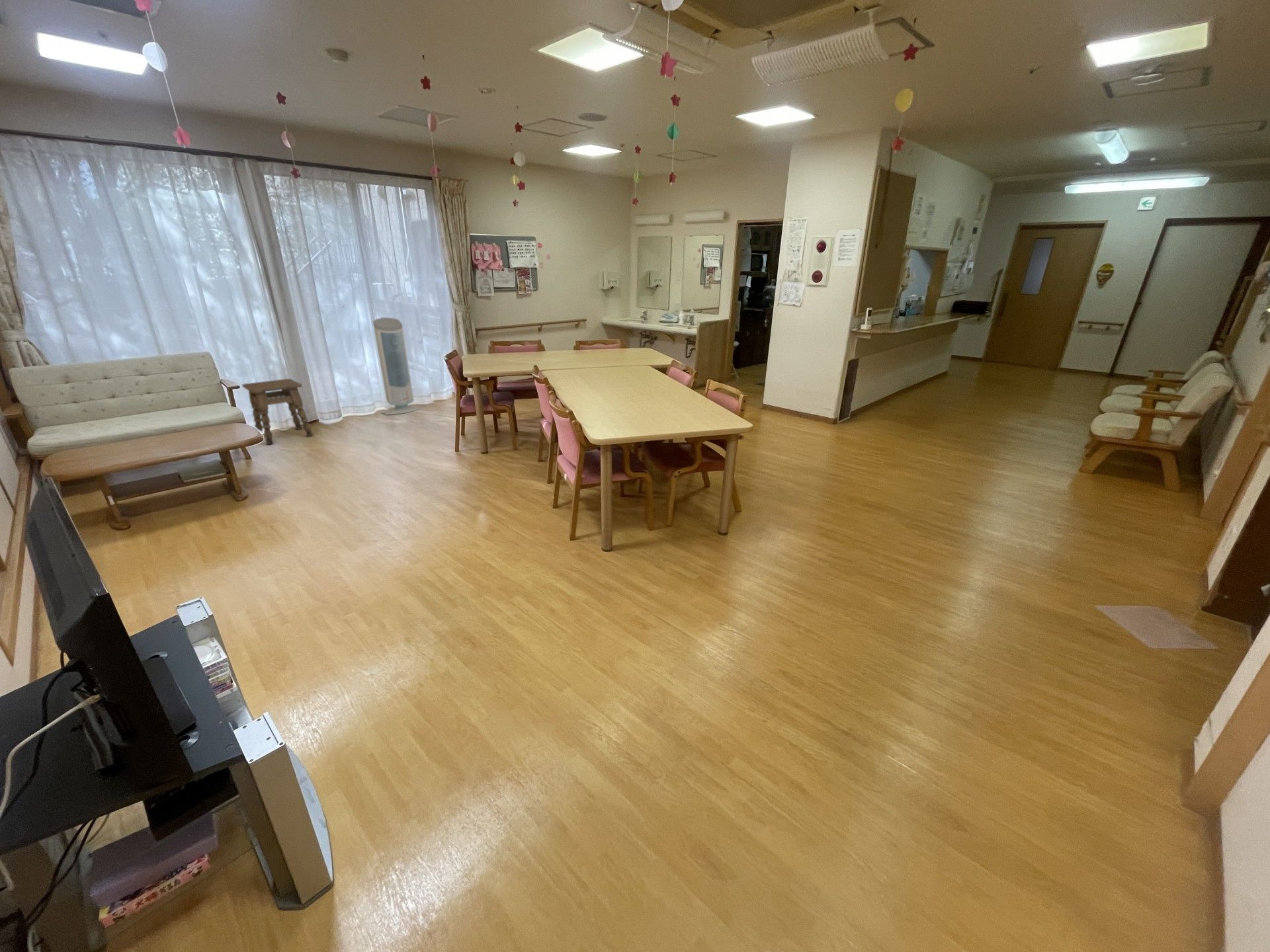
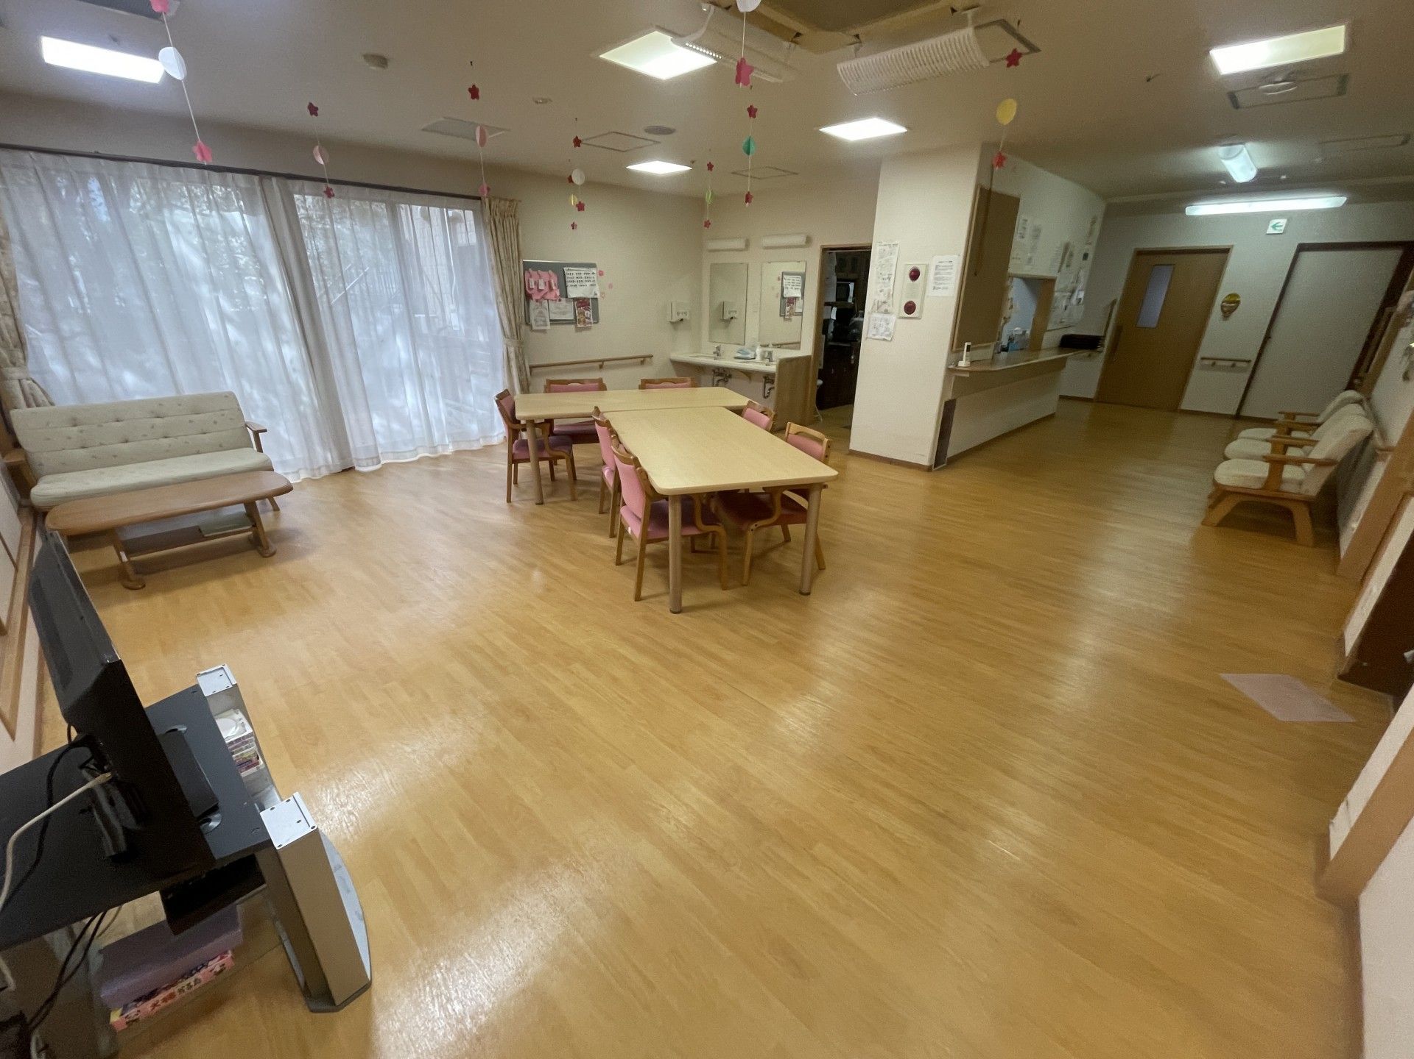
- air purifier (394, 366)
- side table (278, 403)
